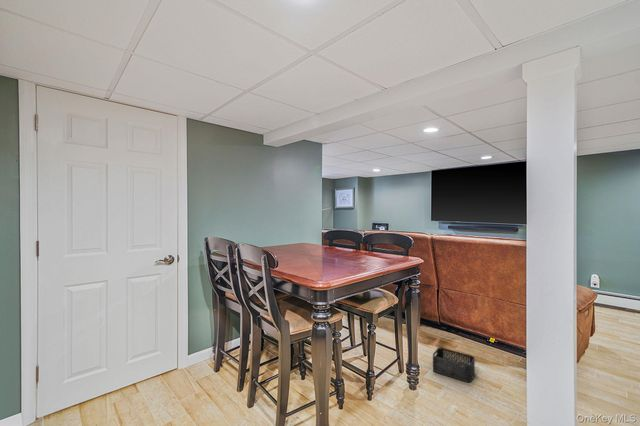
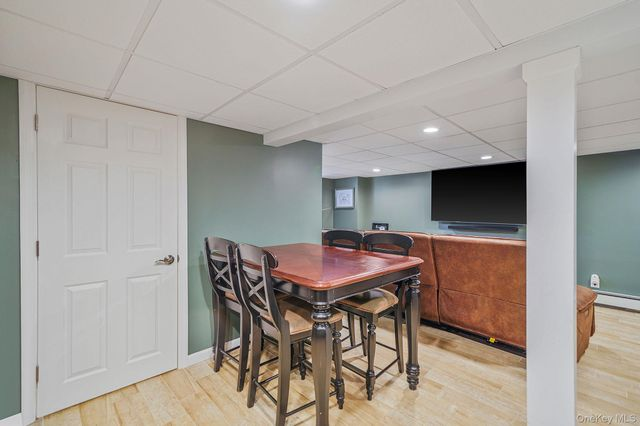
- storage bin (453, 364)
